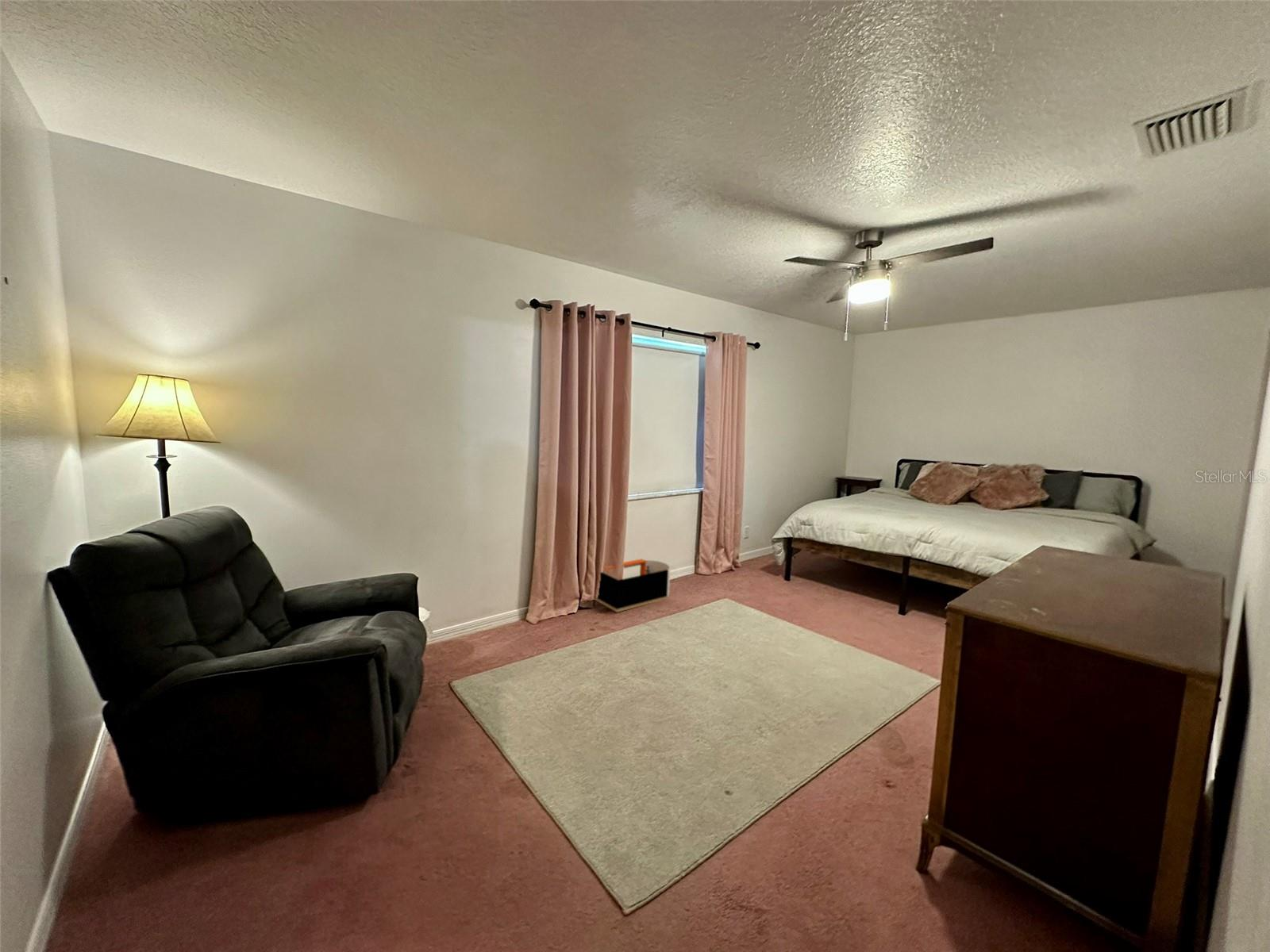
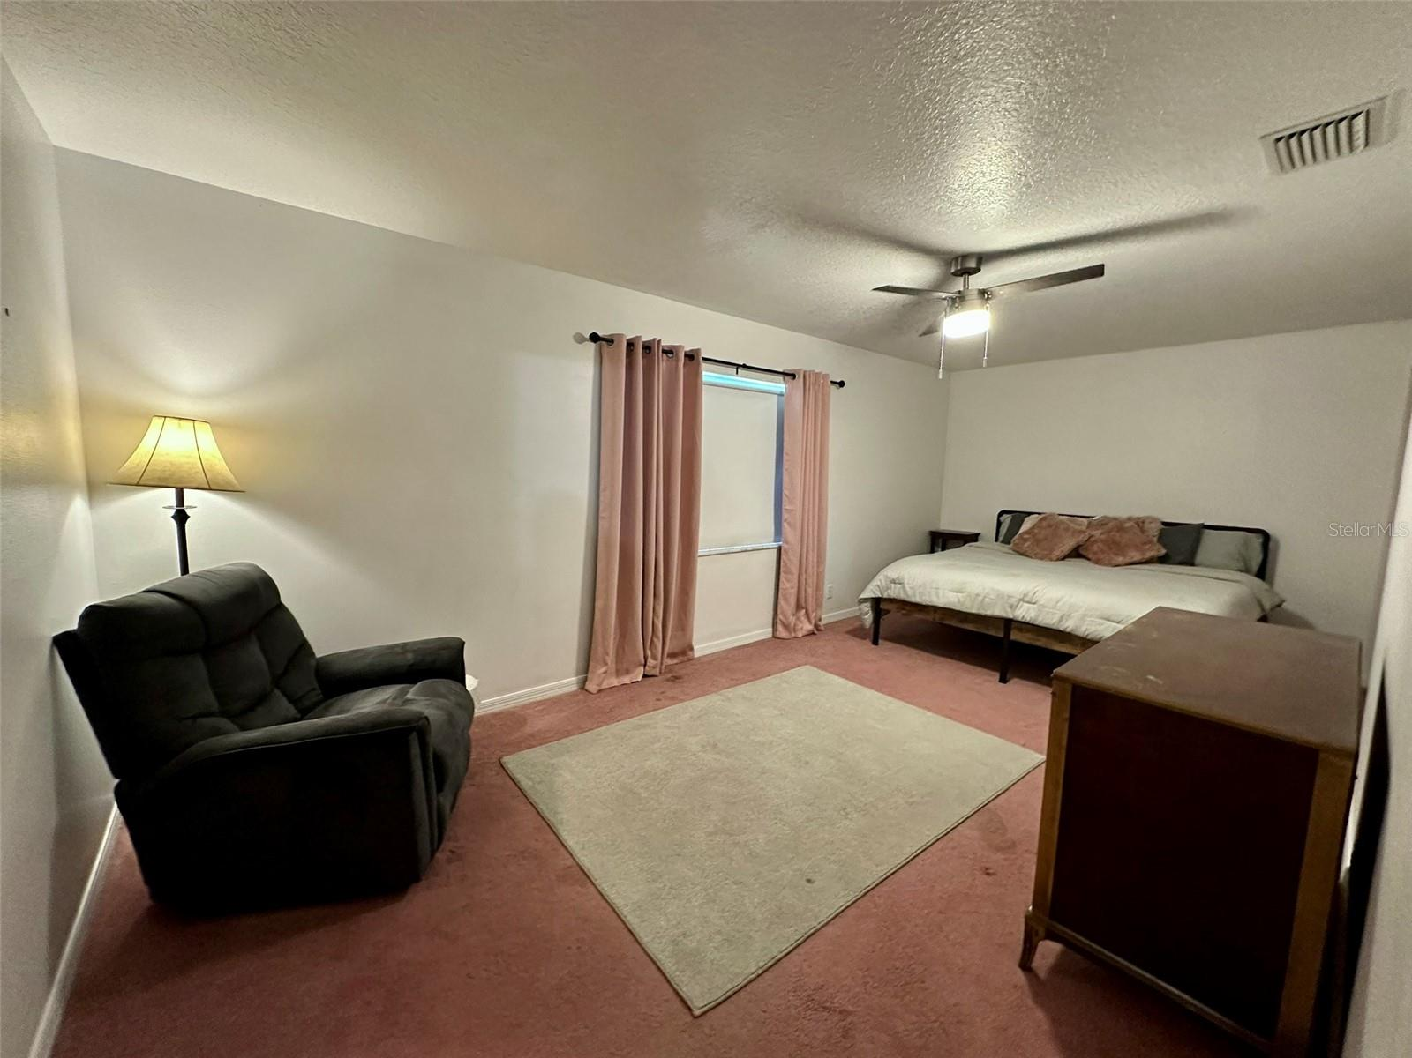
- storage bin (635, 582)
